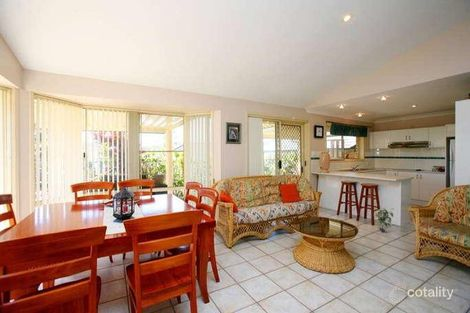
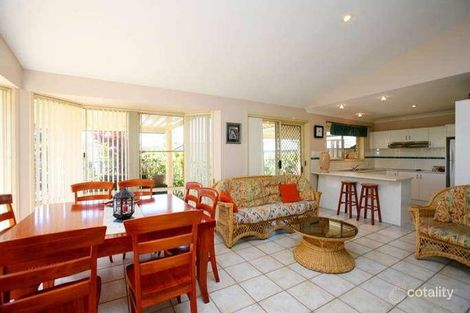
- potted plant (384, 219)
